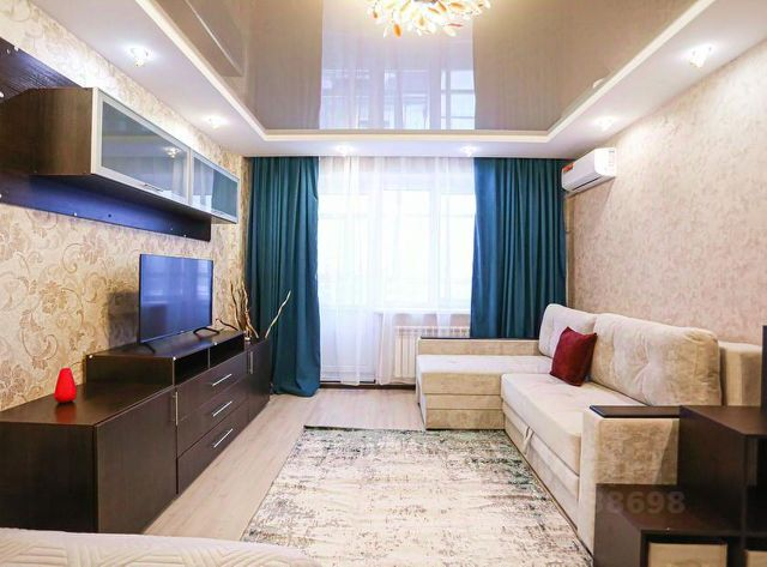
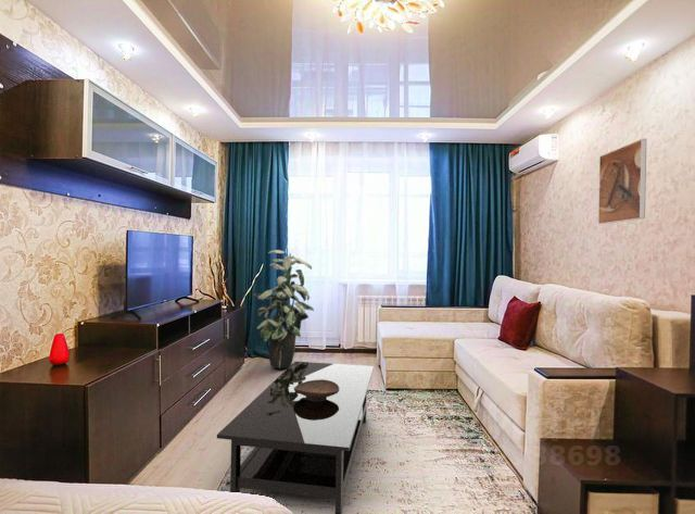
+ decorative bowl (316, 390)
+ indoor plant (282, 308)
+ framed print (620, 185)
+ coffee table (314, 424)
